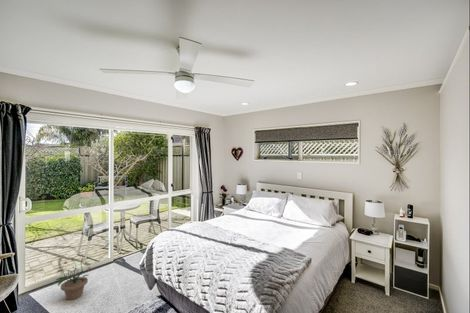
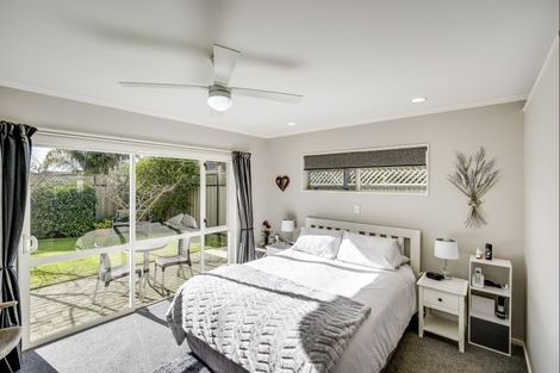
- potted plant (73, 277)
